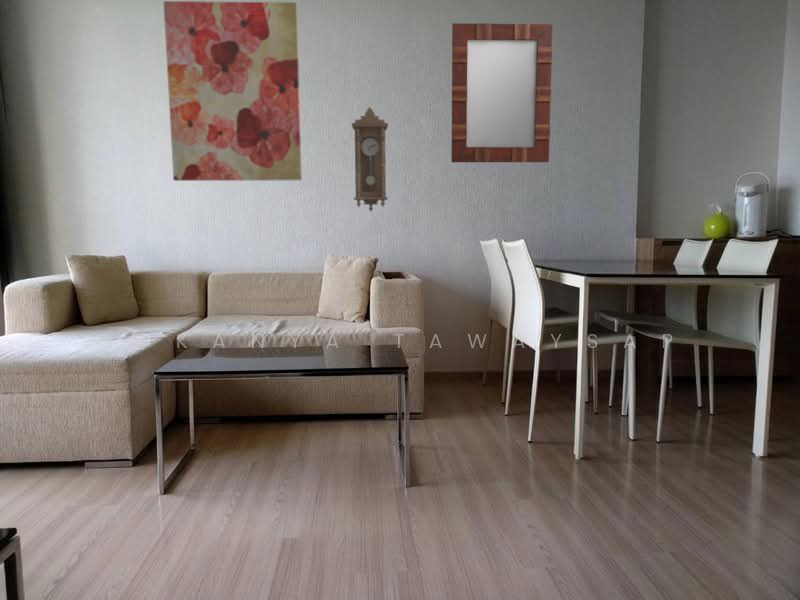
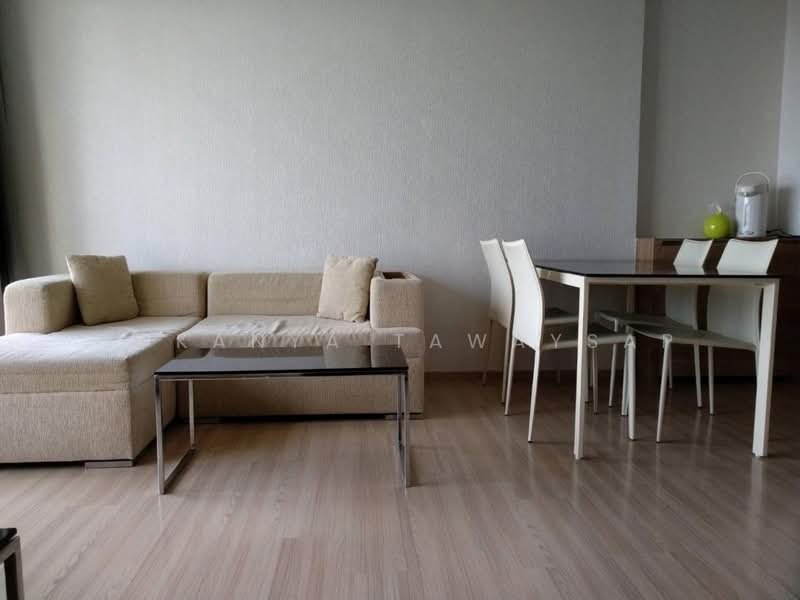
- home mirror (501, 94)
- wall art (234, 93)
- pendulum clock (370, 160)
